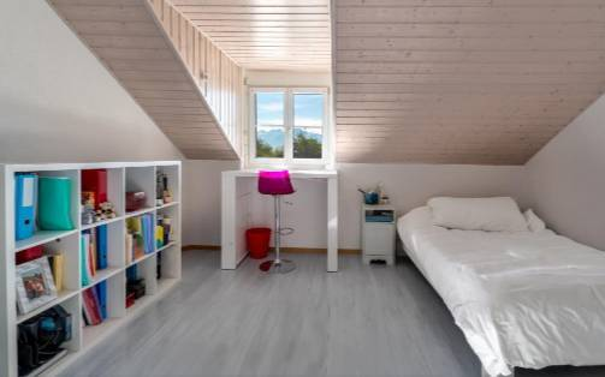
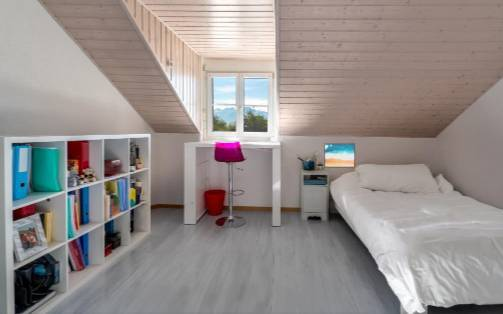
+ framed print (339, 155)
